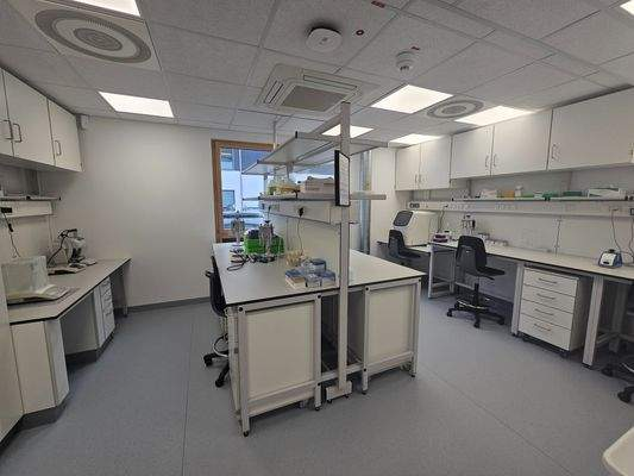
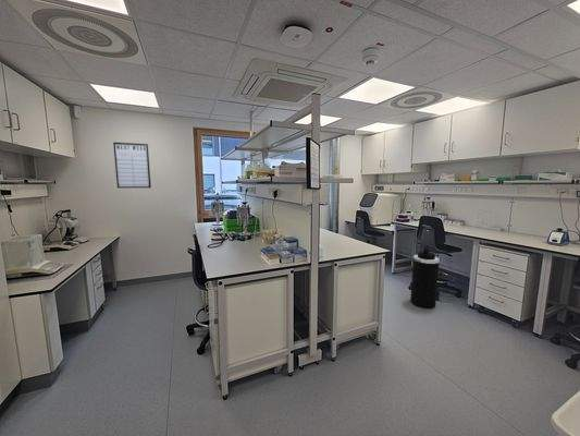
+ writing board (133, 166)
+ trash can (424, 276)
